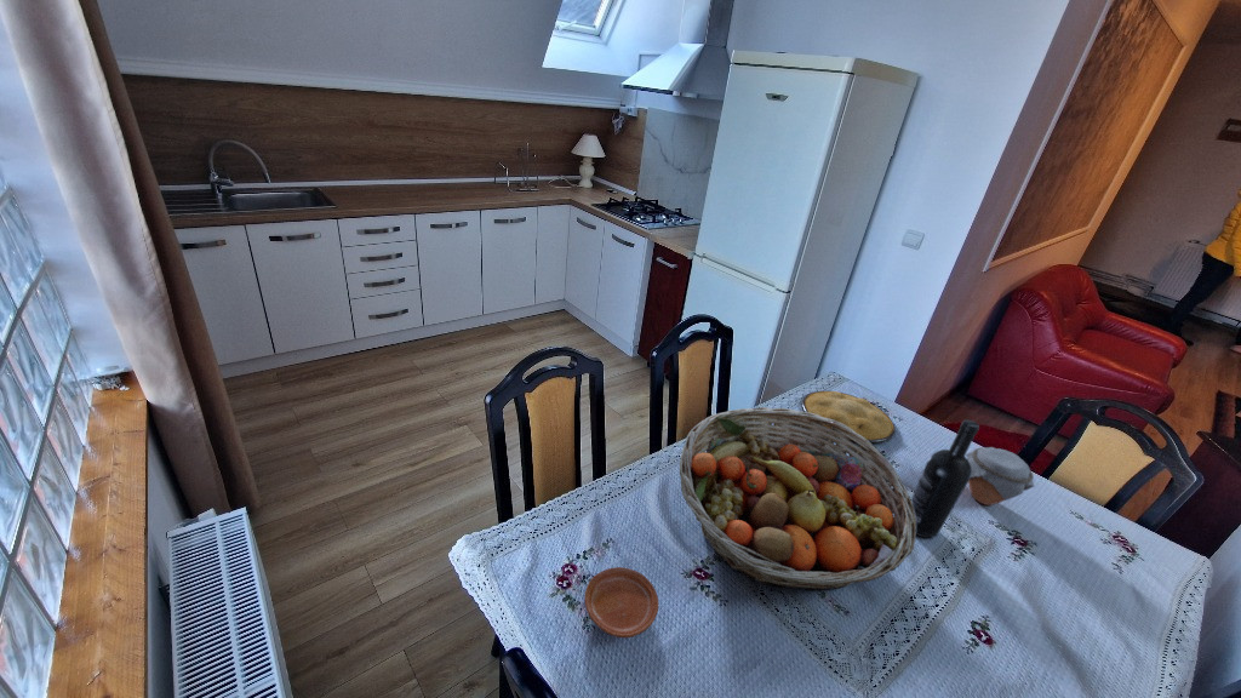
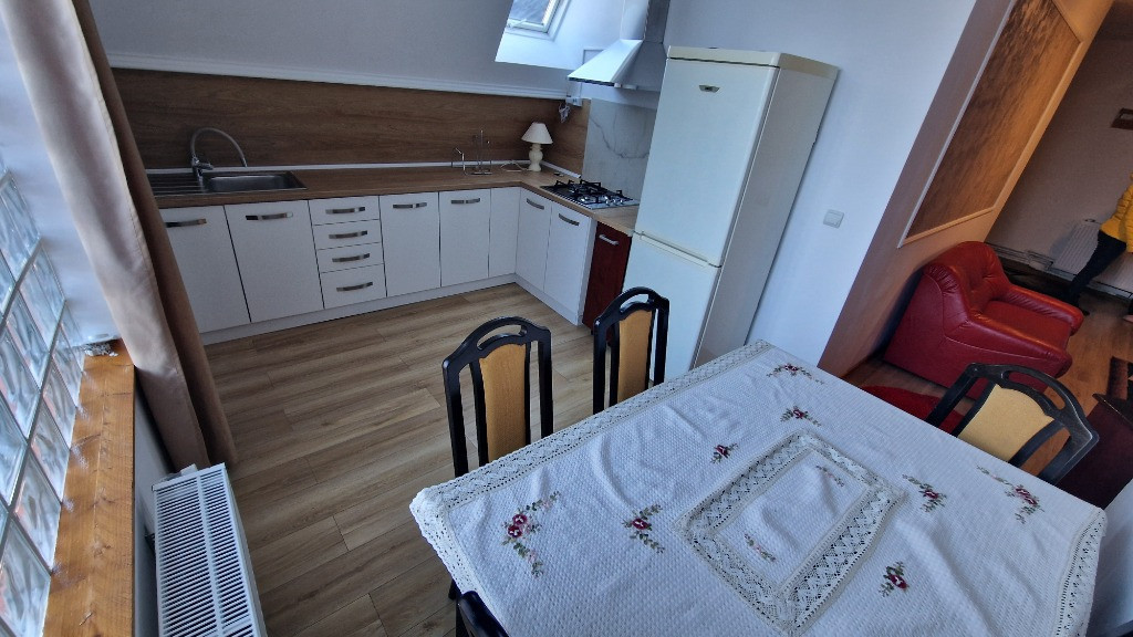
- wine bottle (944, 477)
- plate (848, 408)
- jar (993, 477)
- fruit basket (790, 496)
- plate (620, 603)
